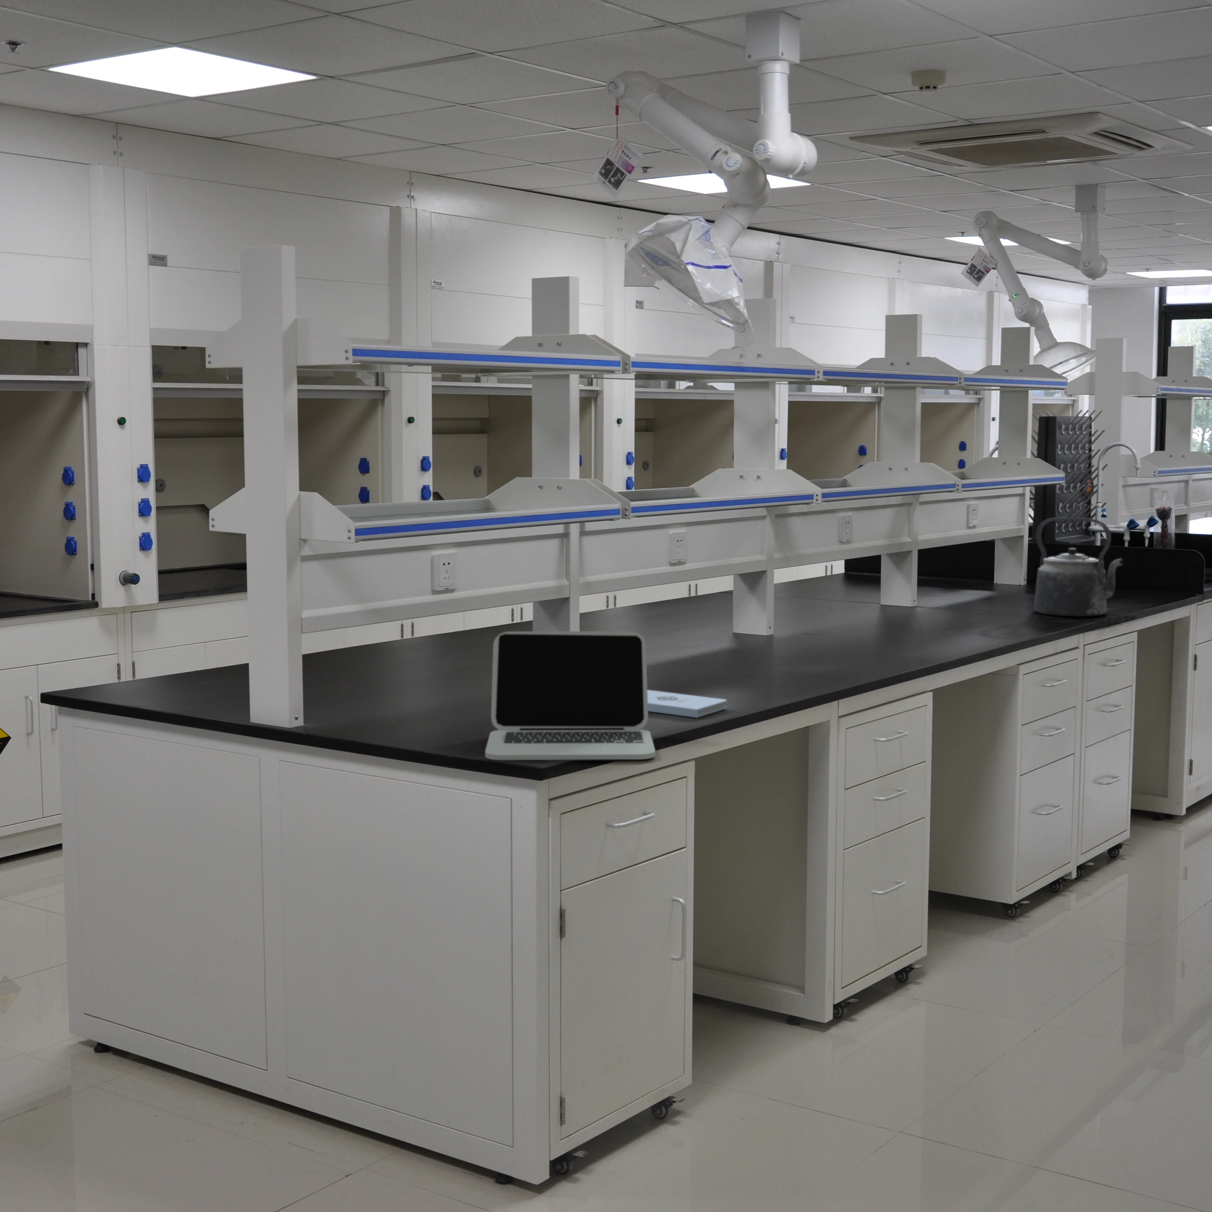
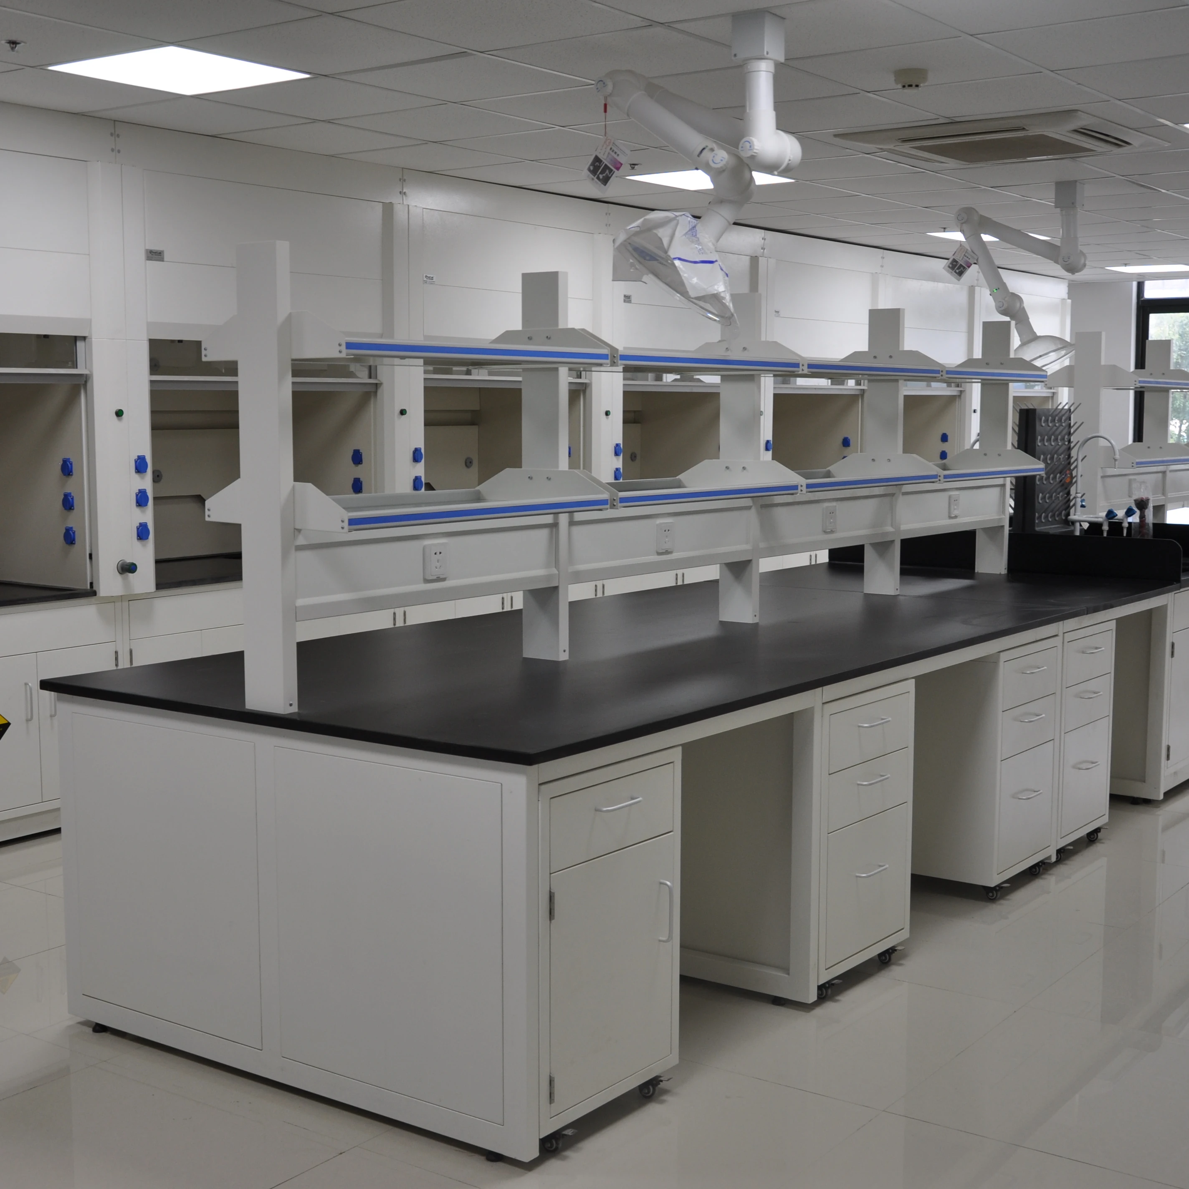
- kettle (1079, 566)
- laptop (569, 691)
- notepad (669, 703)
